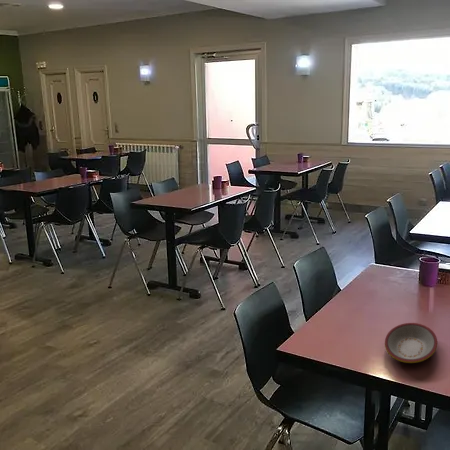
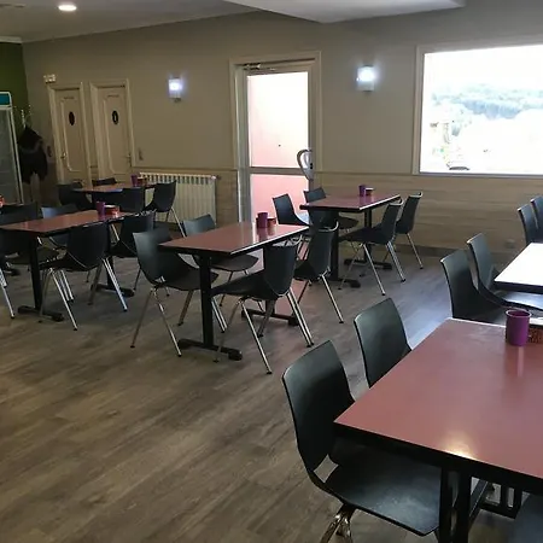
- plate (410, 344)
